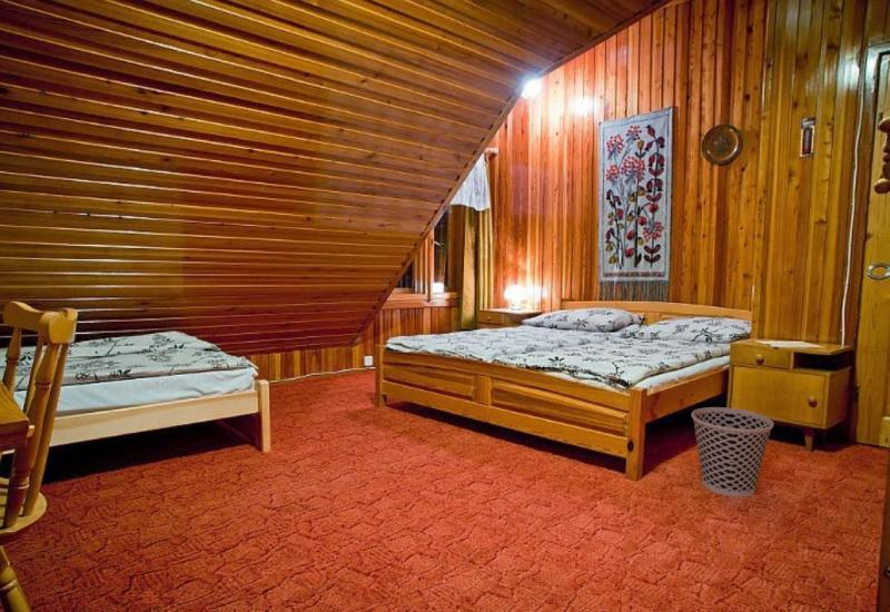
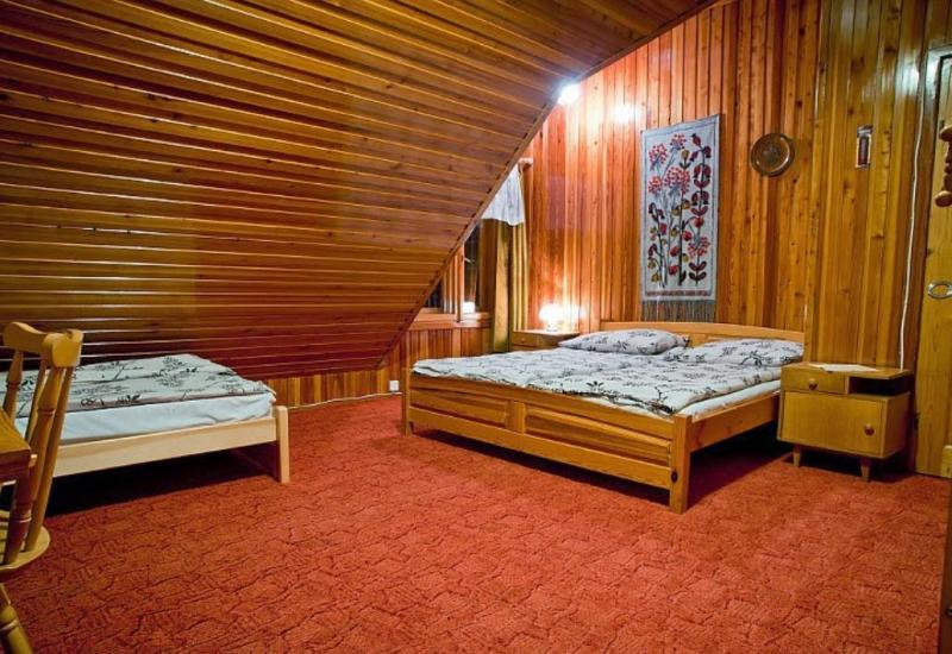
- wastebasket (729, 452)
